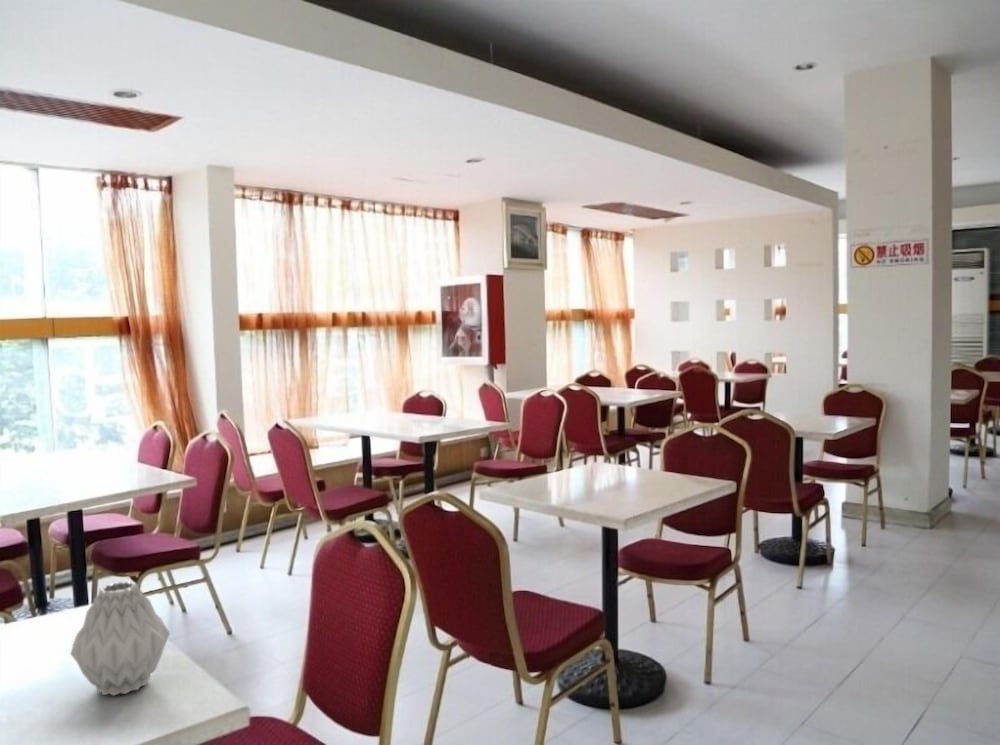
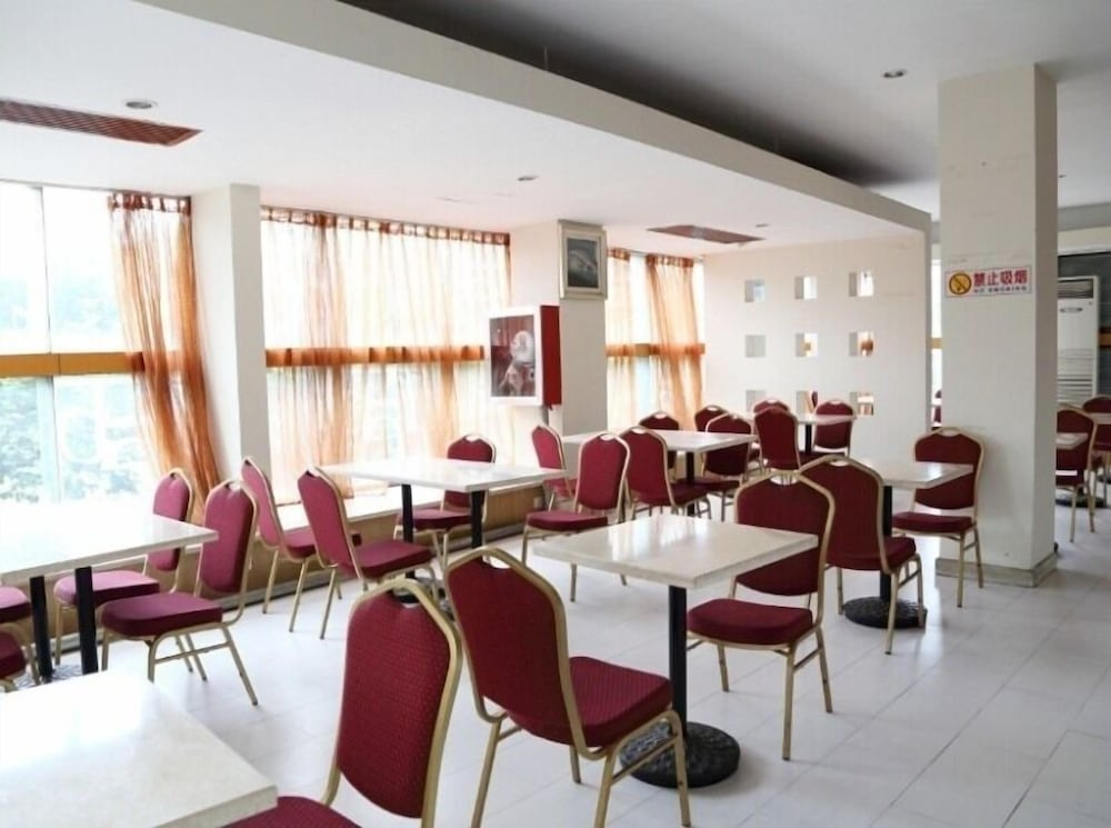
- vase (120, 636)
